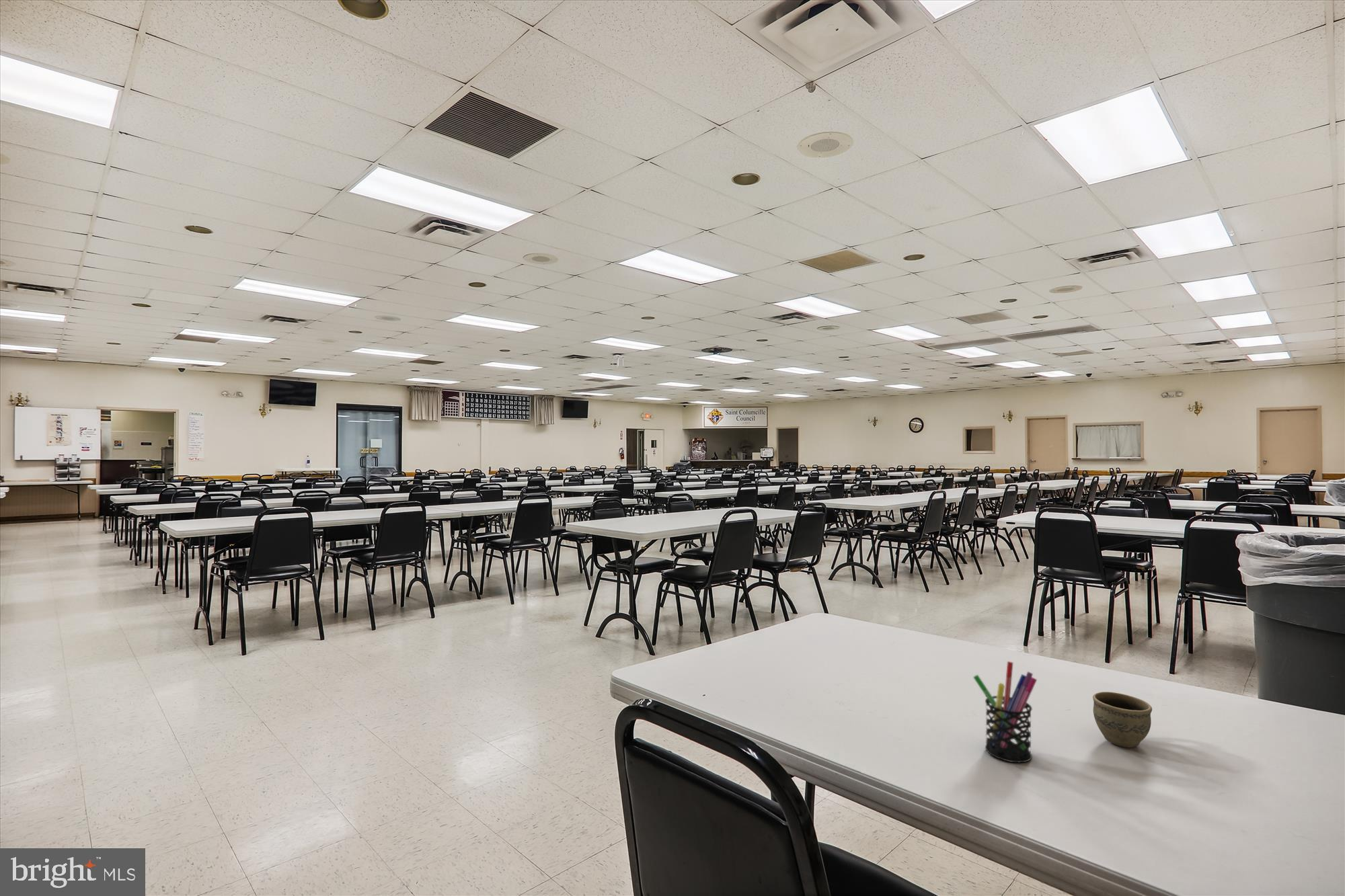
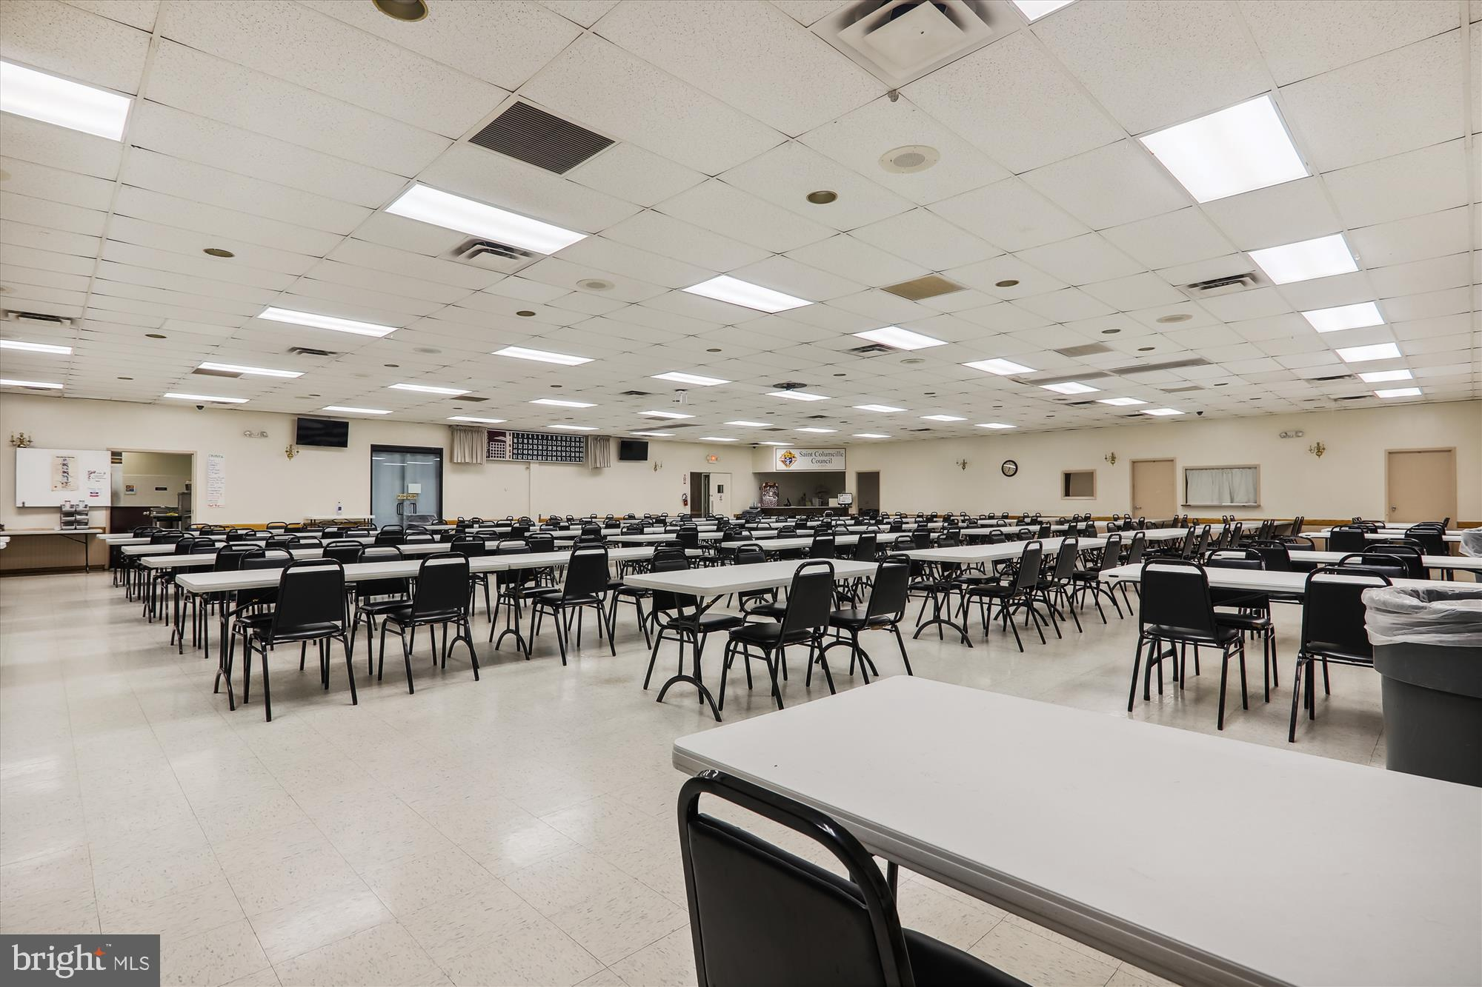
- cup (1125, 719)
- pen holder (1003, 708)
